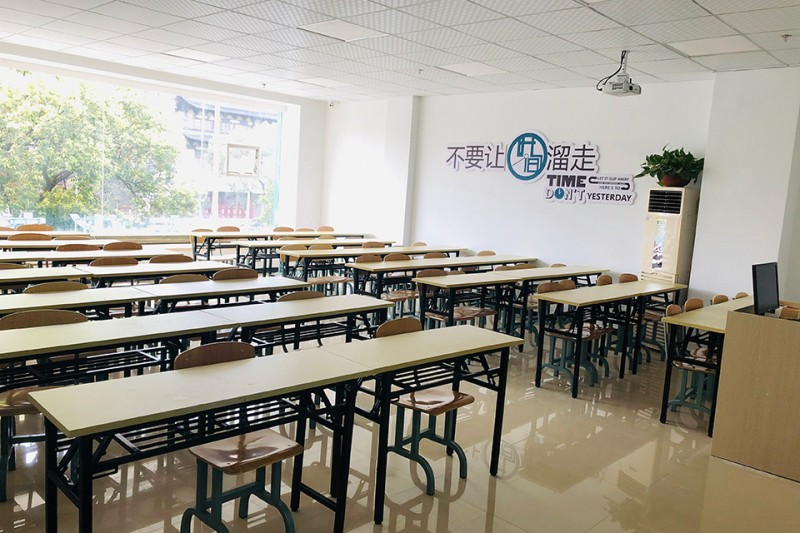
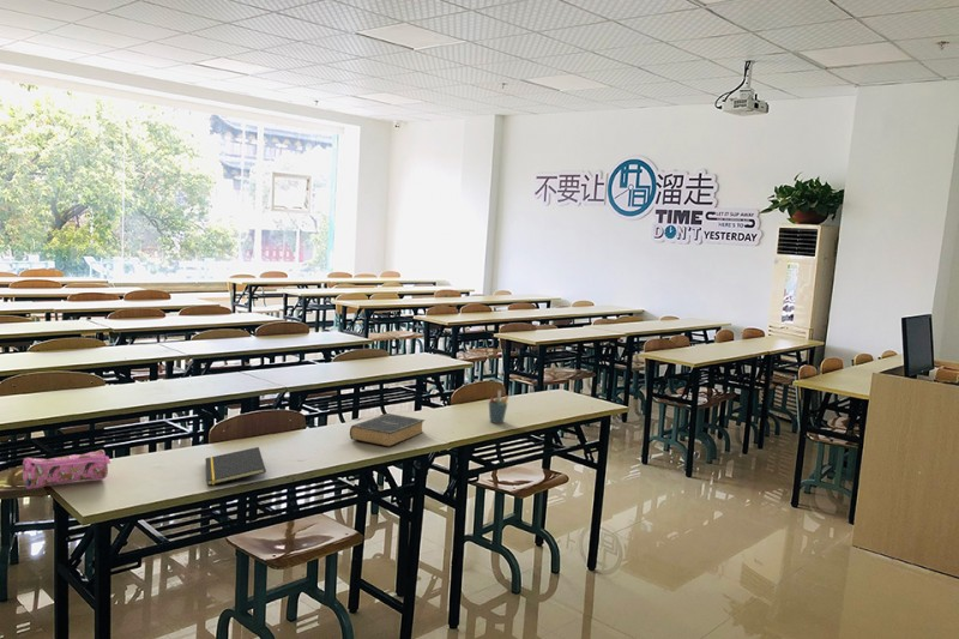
+ pencil case (66, 468)
+ pen holder (497, 406)
+ notepad (234, 465)
+ book (387, 429)
